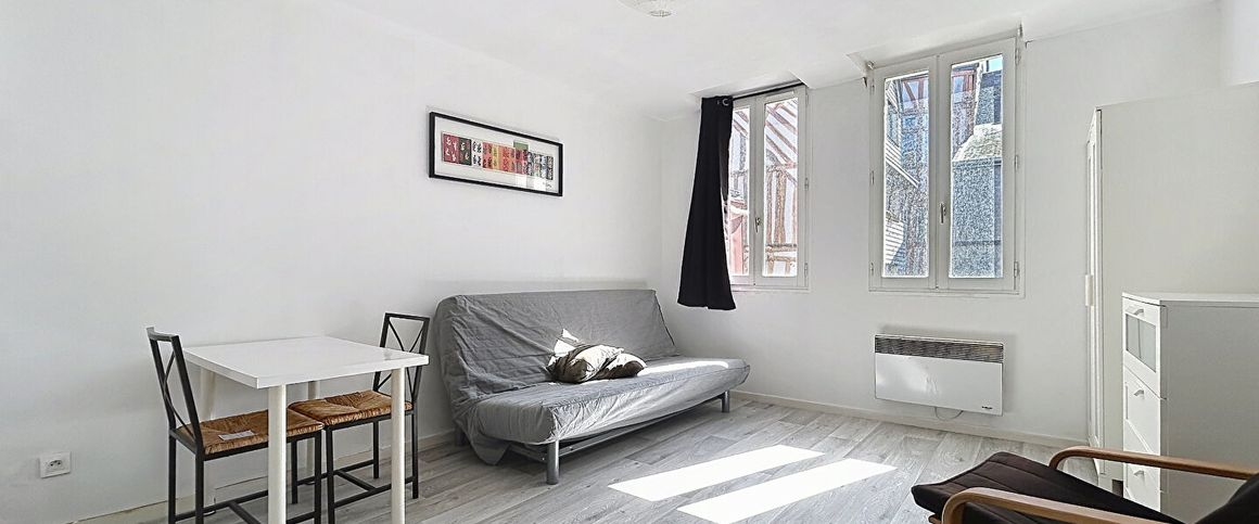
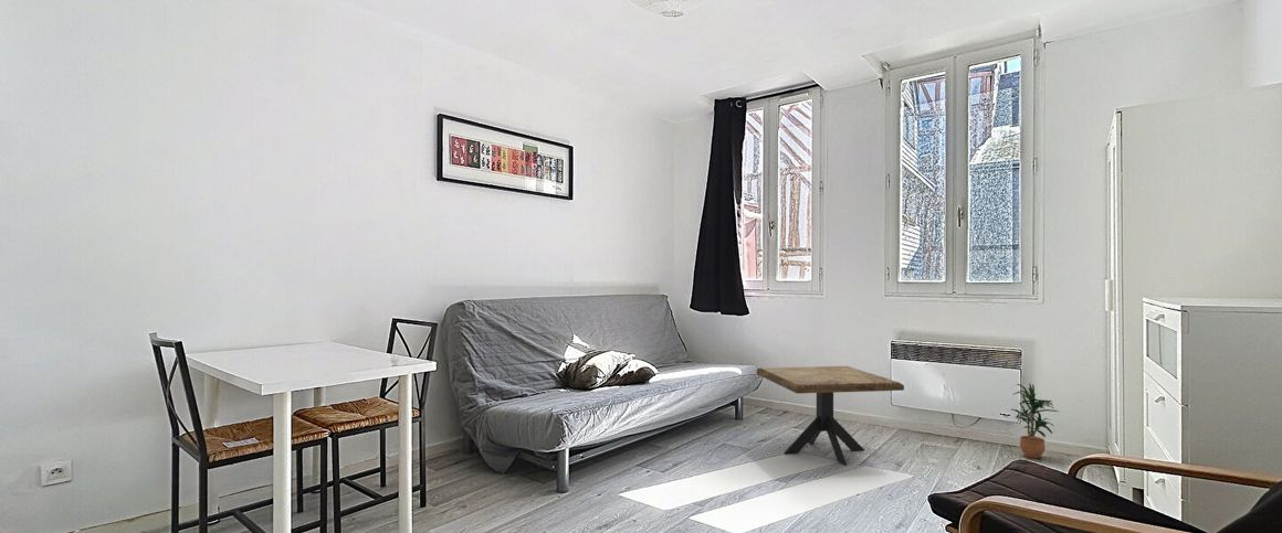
+ side table (824, 413)
+ potted plant (1034, 419)
